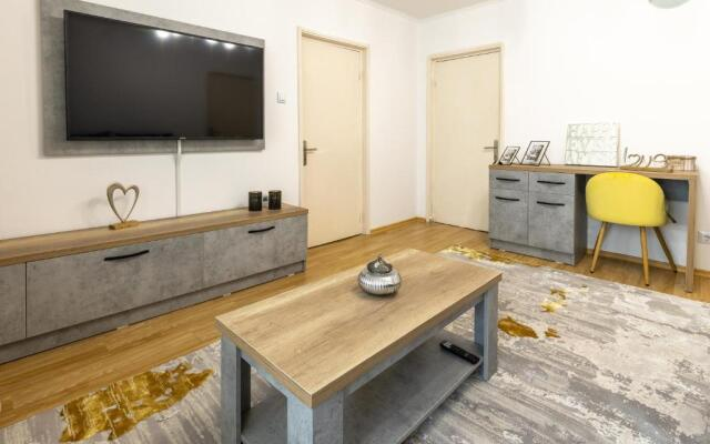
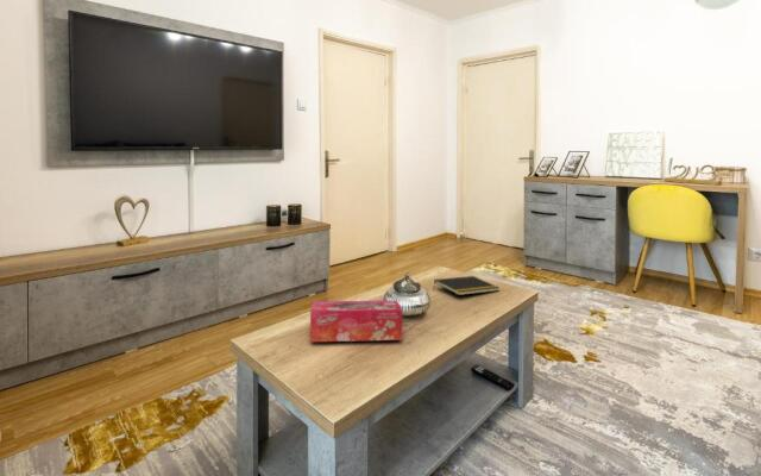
+ tissue box (356, 319)
+ notepad (466, 284)
